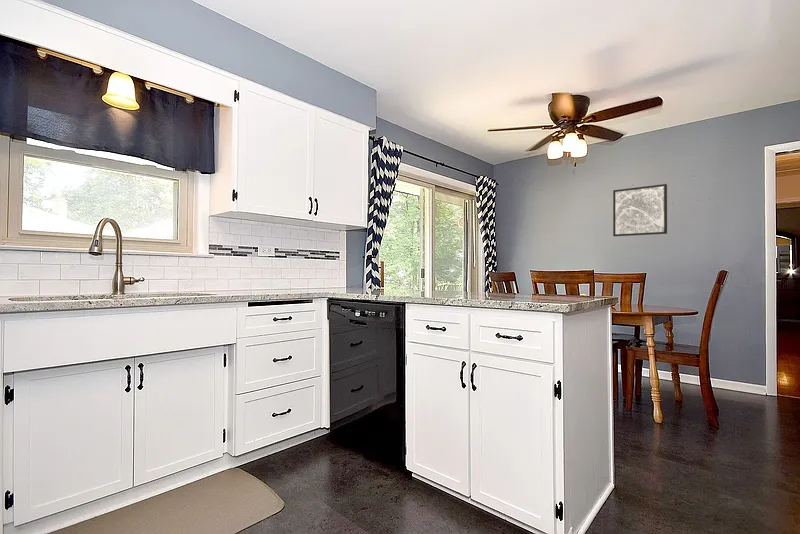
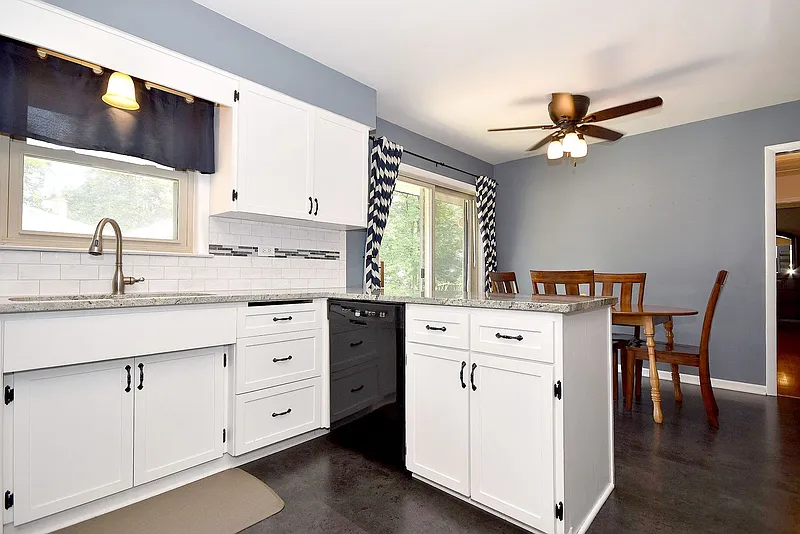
- wall art (639, 211)
